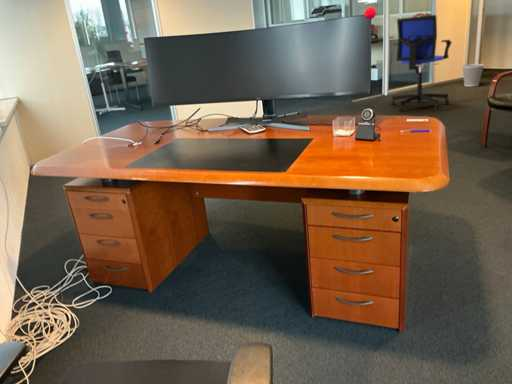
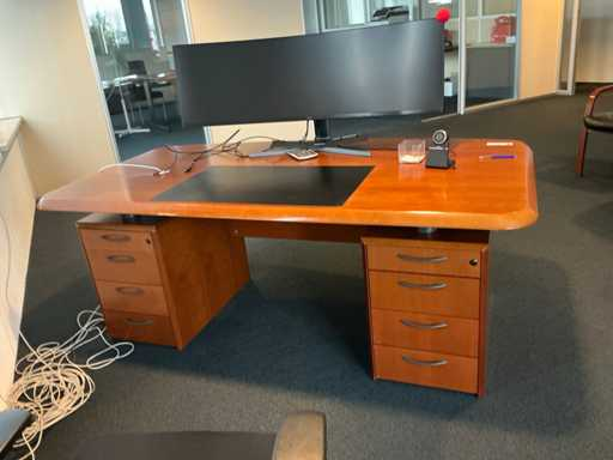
- office chair (417, 62)
- wastebasket (472, 75)
